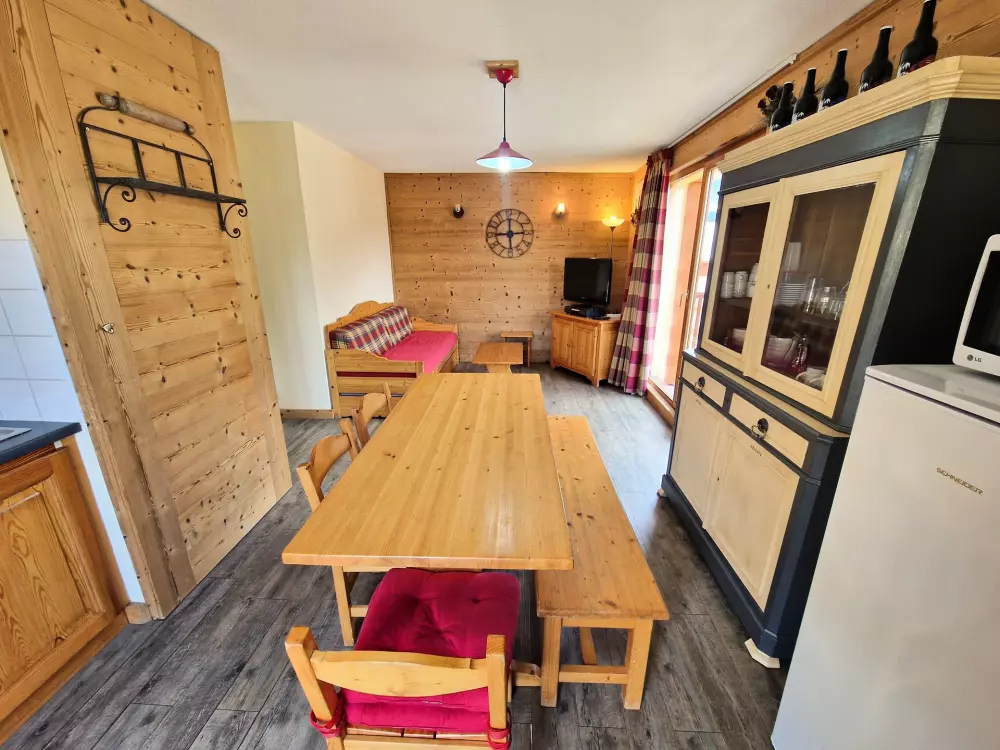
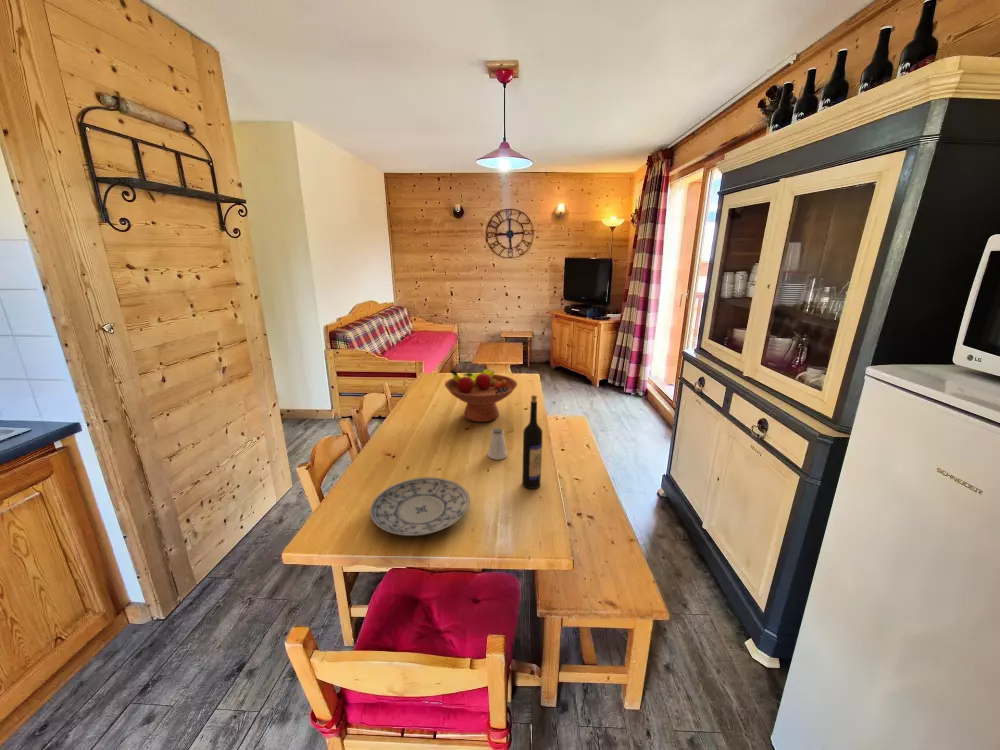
+ plate (421, 507)
+ fruit bowl (481, 393)
+ wine bottle (532, 441)
+ saltshaker (497, 442)
